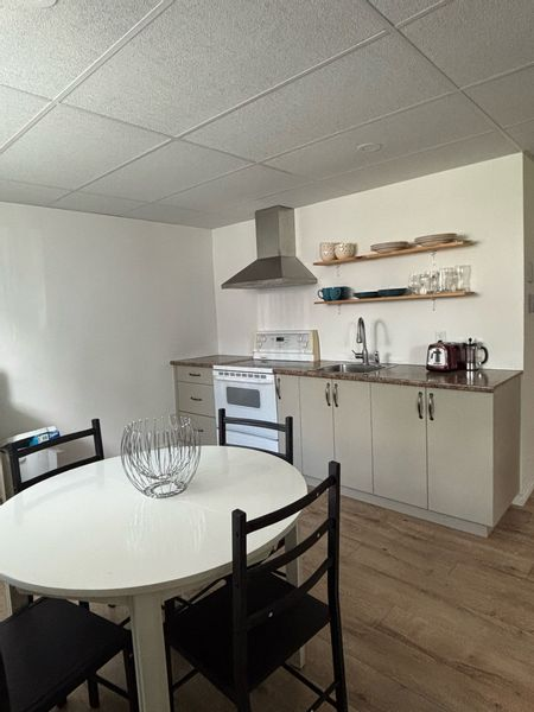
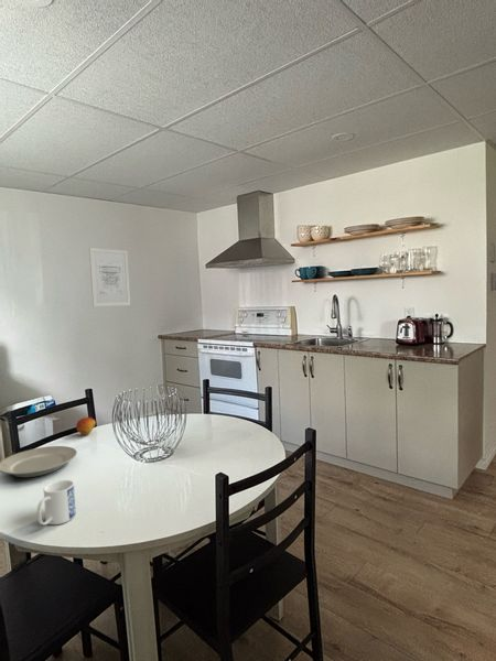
+ plate (39, 463)
+ fruit (85, 425)
+ wall art (110, 278)
+ mug (55, 505)
